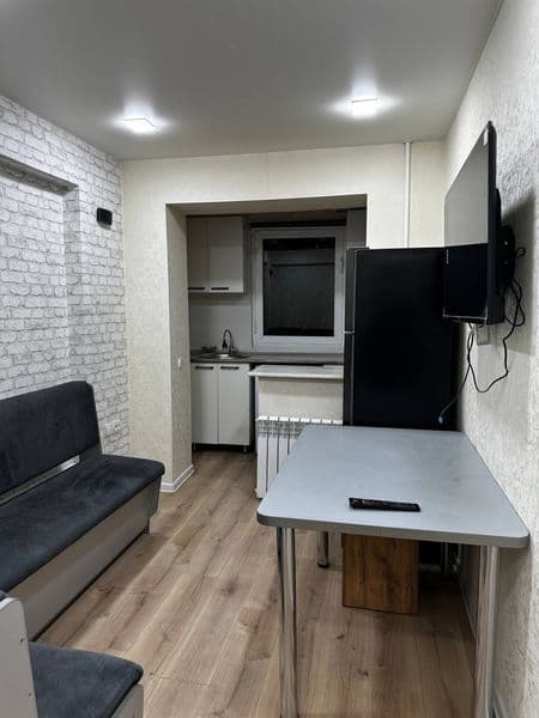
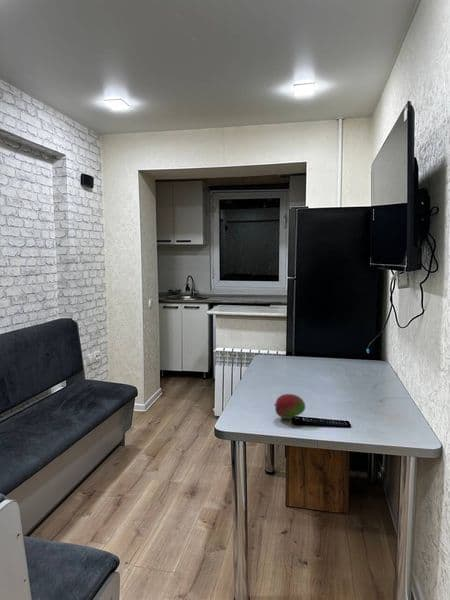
+ fruit (289, 406)
